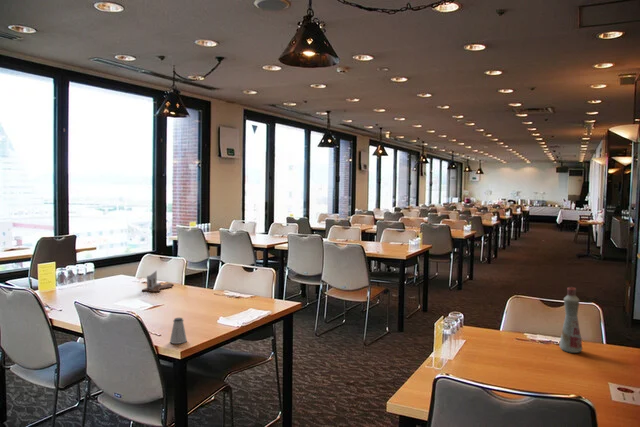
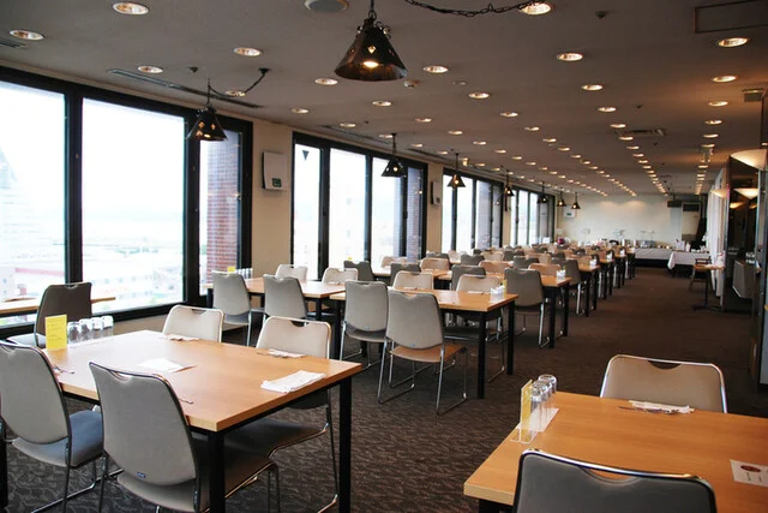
- saltshaker (178, 329)
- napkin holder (156, 279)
- bottle (571, 318)
